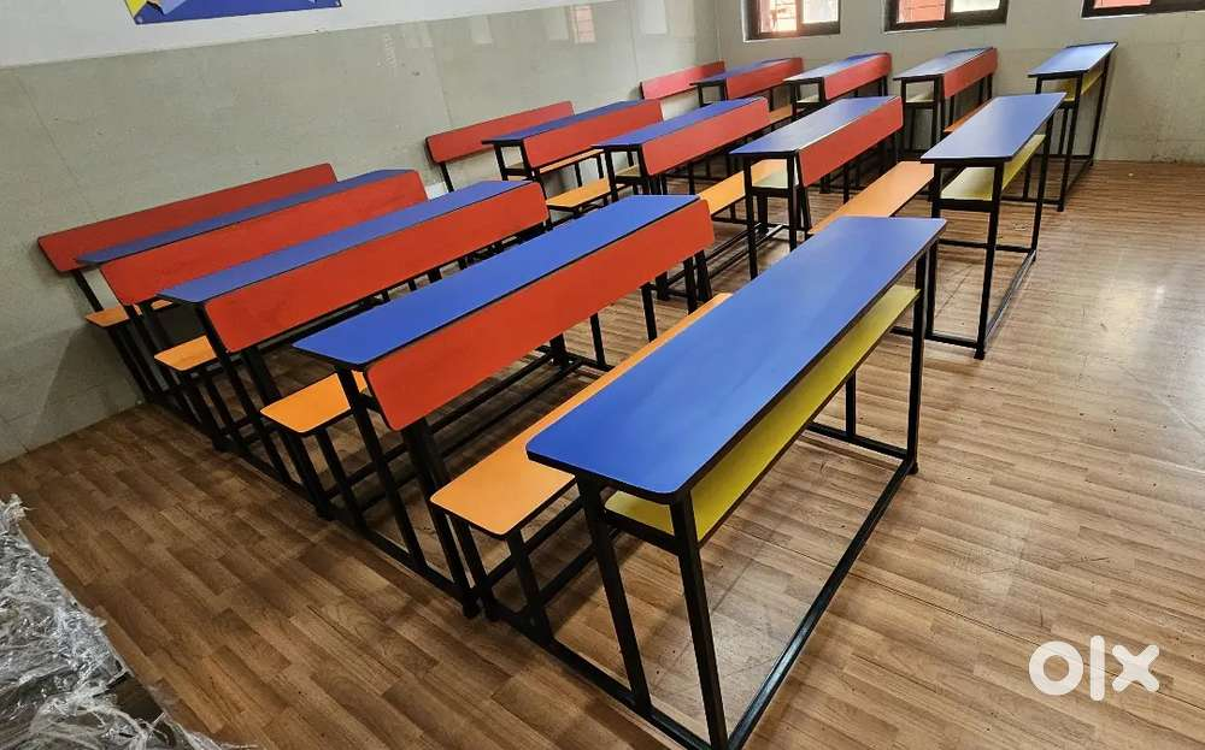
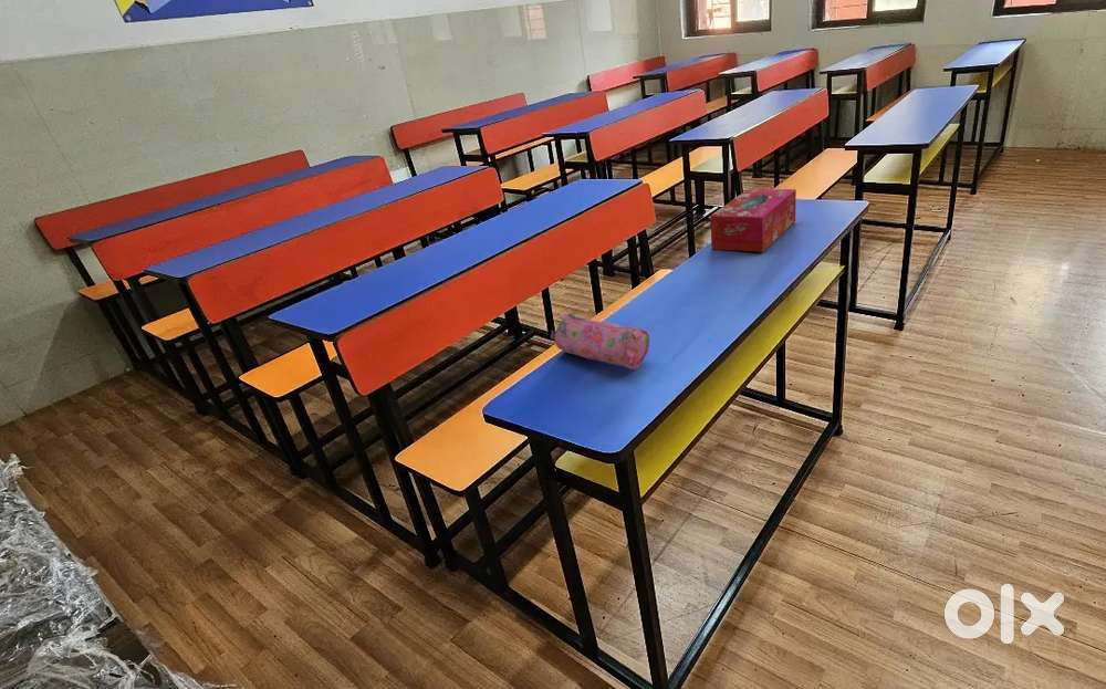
+ tissue box (754, 218)
+ pencil case (598, 338)
